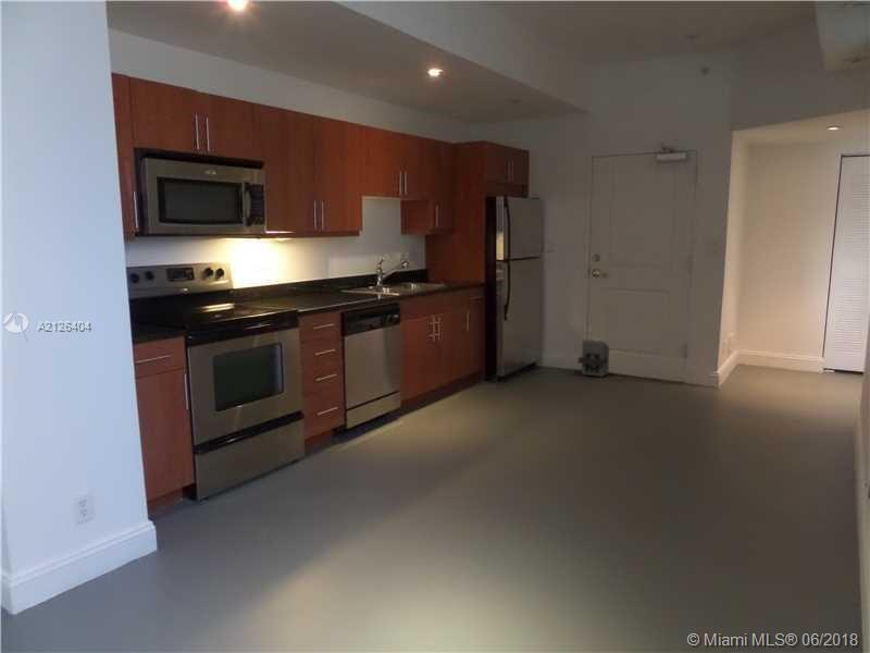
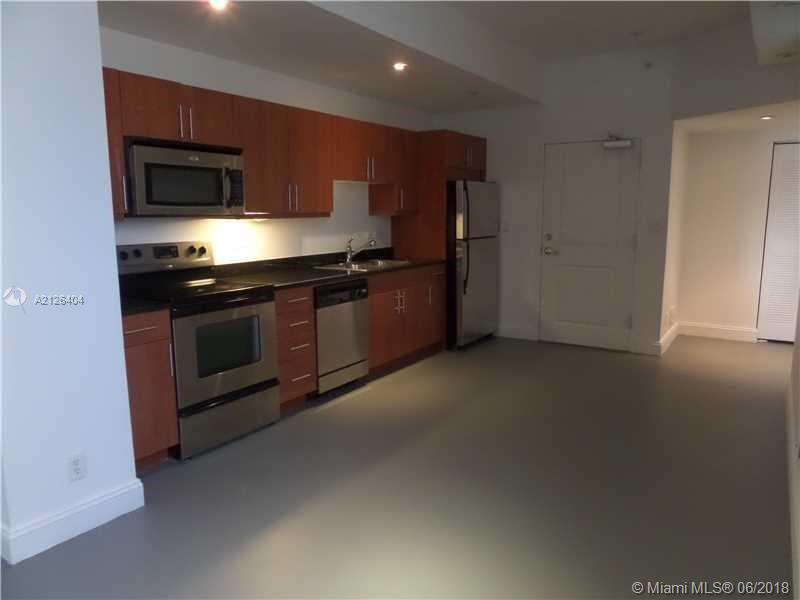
- speaker (594, 357)
